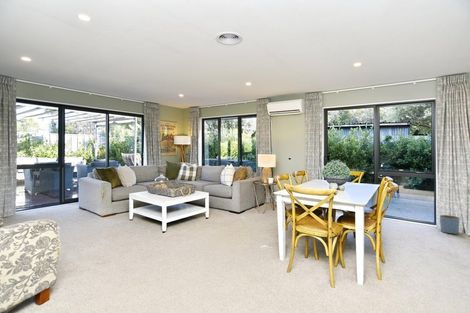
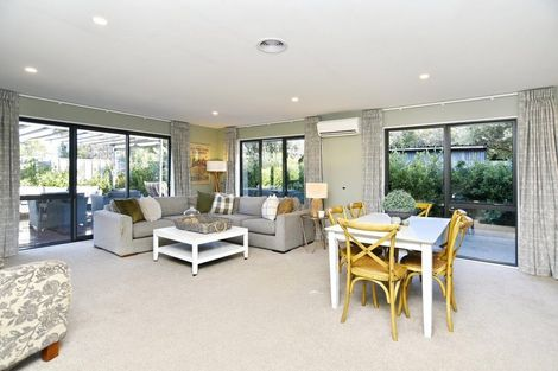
- planter (449, 224)
